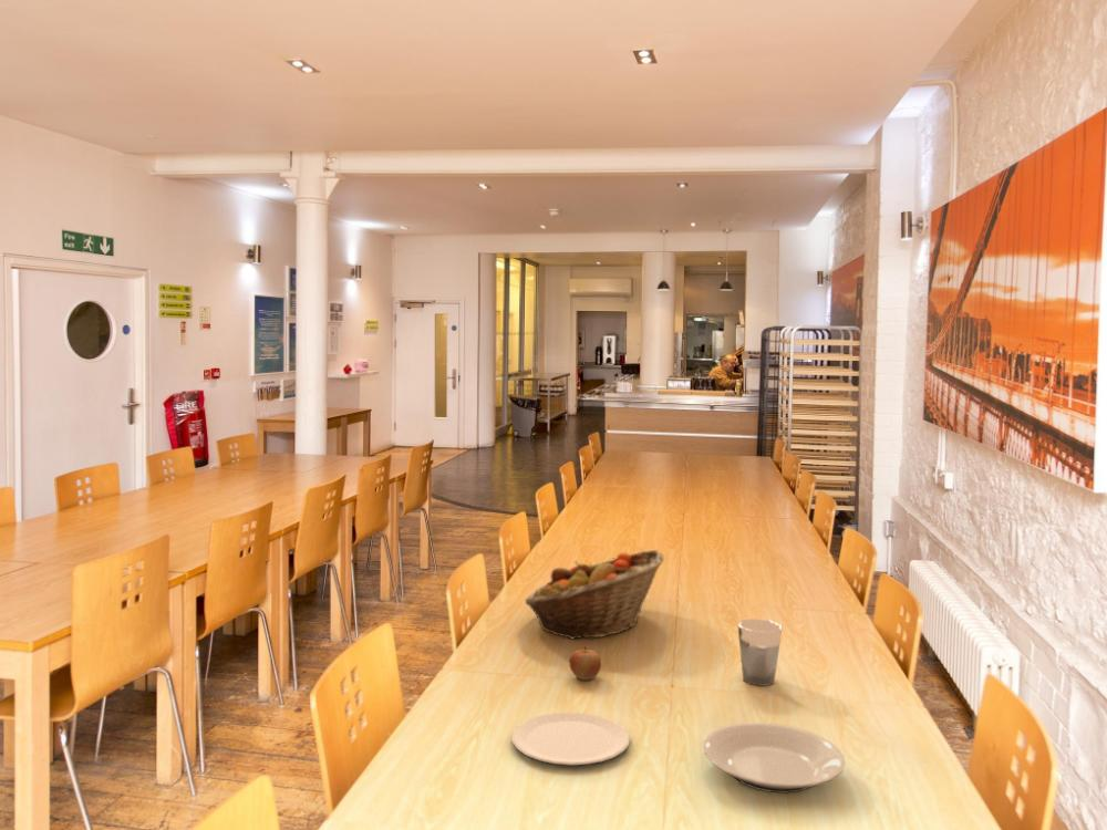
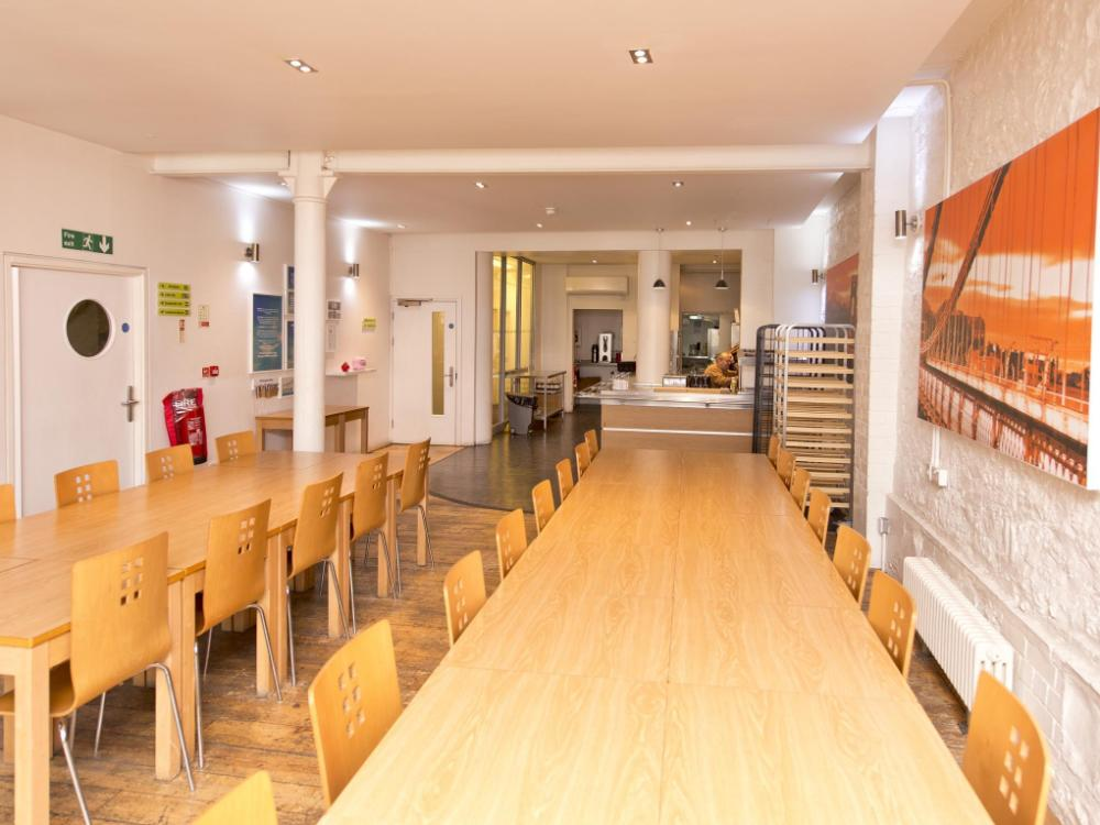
- apple (584, 662)
- drinking glass (759, 652)
- plate (570, 738)
- plate (772, 761)
- fruit basket (596, 588)
